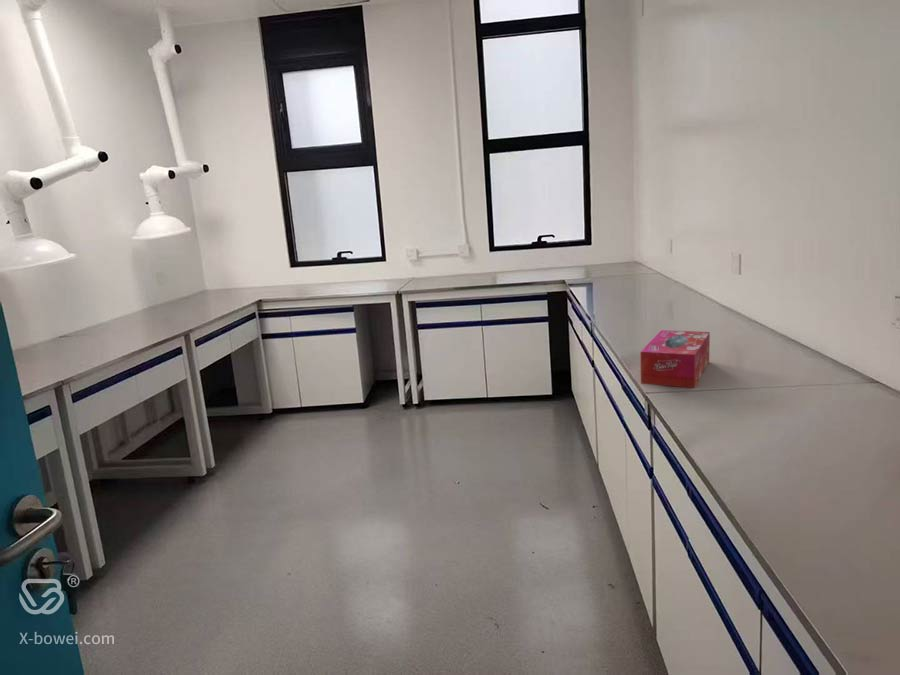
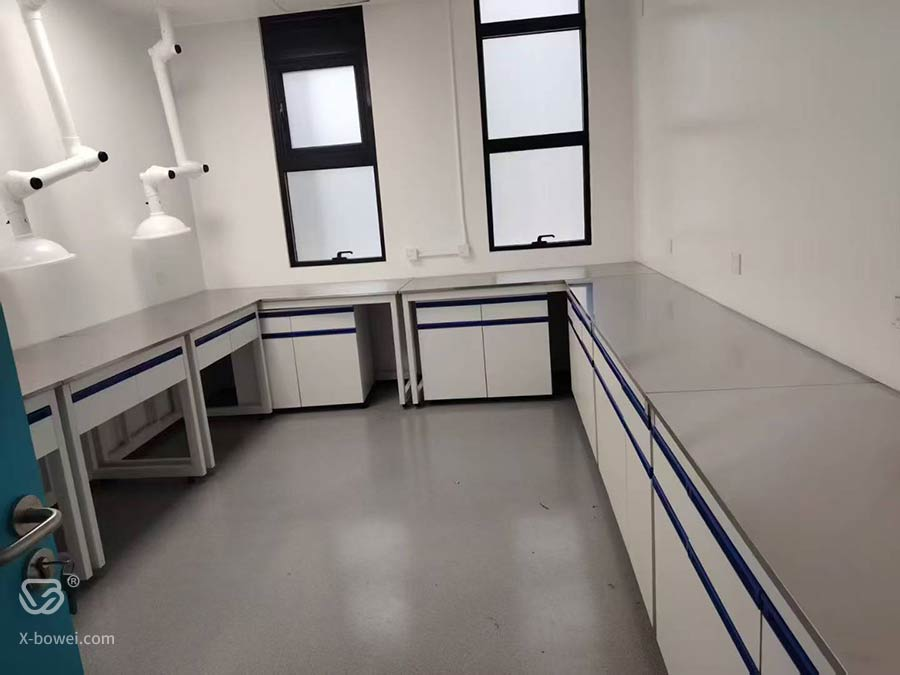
- tissue box (676, 356)
